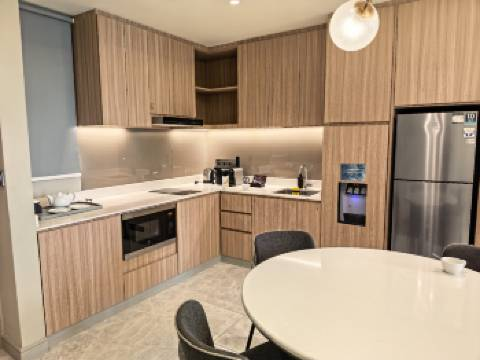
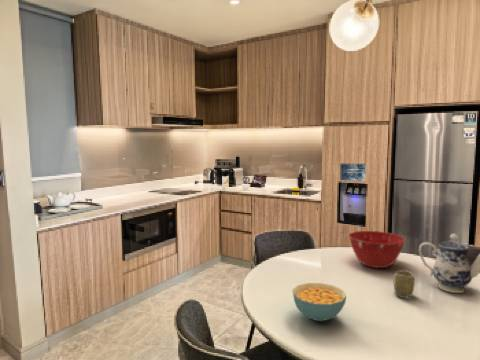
+ teapot (452, 261)
+ mixing bowl (375, 250)
+ cup (403, 283)
+ cereal bowl (318, 305)
